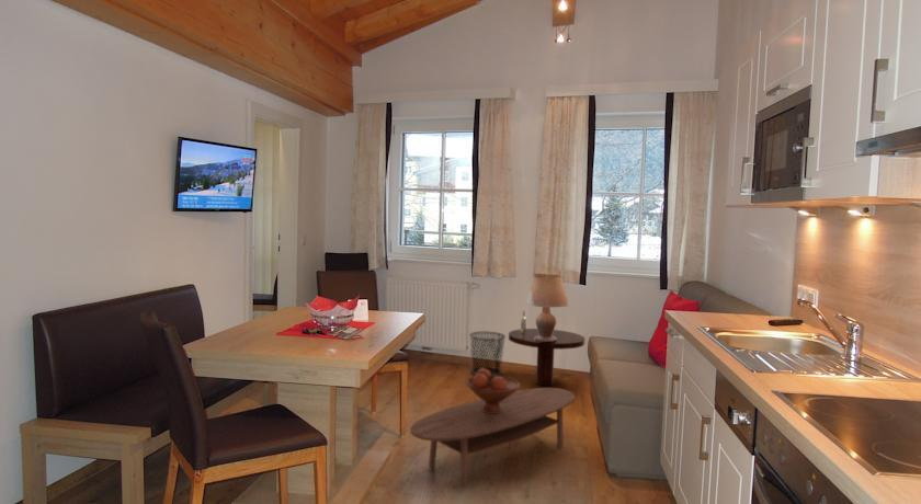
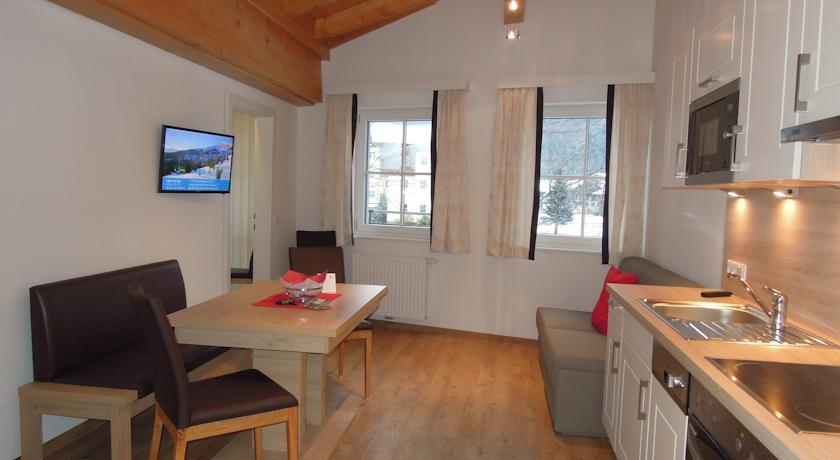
- lamp (547, 307)
- waste bin (486, 354)
- coffee table (500, 433)
- fruit bowl (492, 390)
- coffee table (545, 347)
